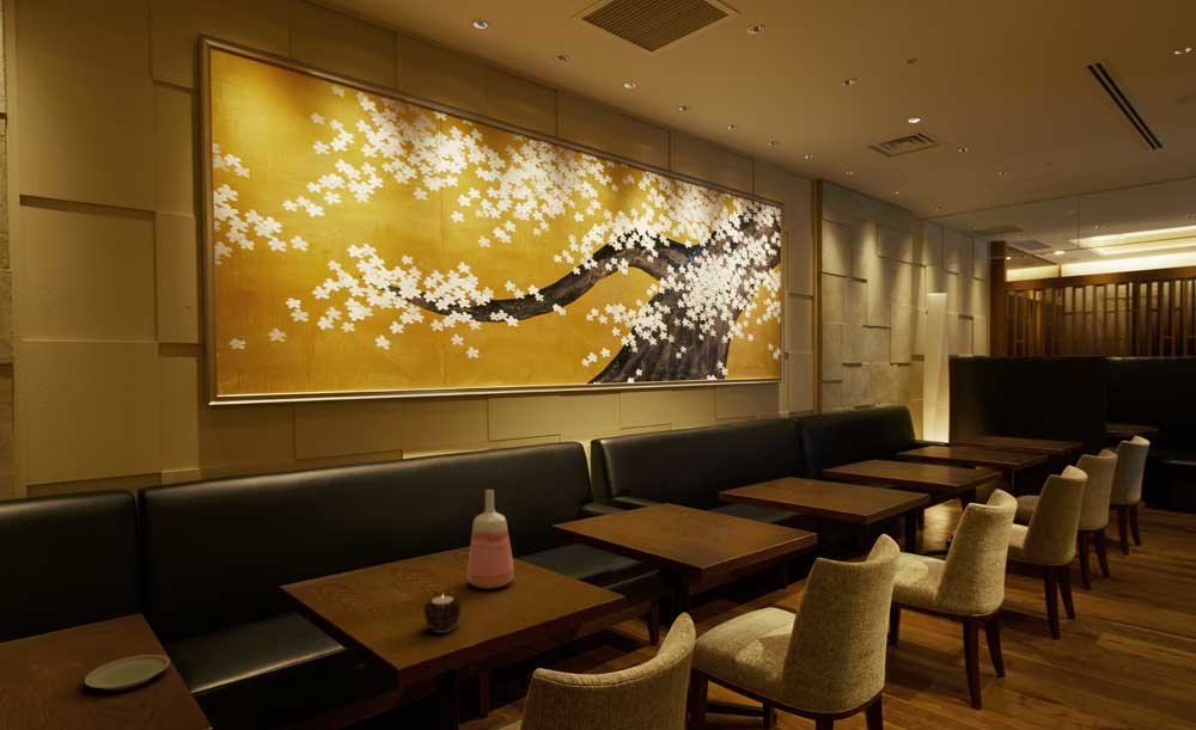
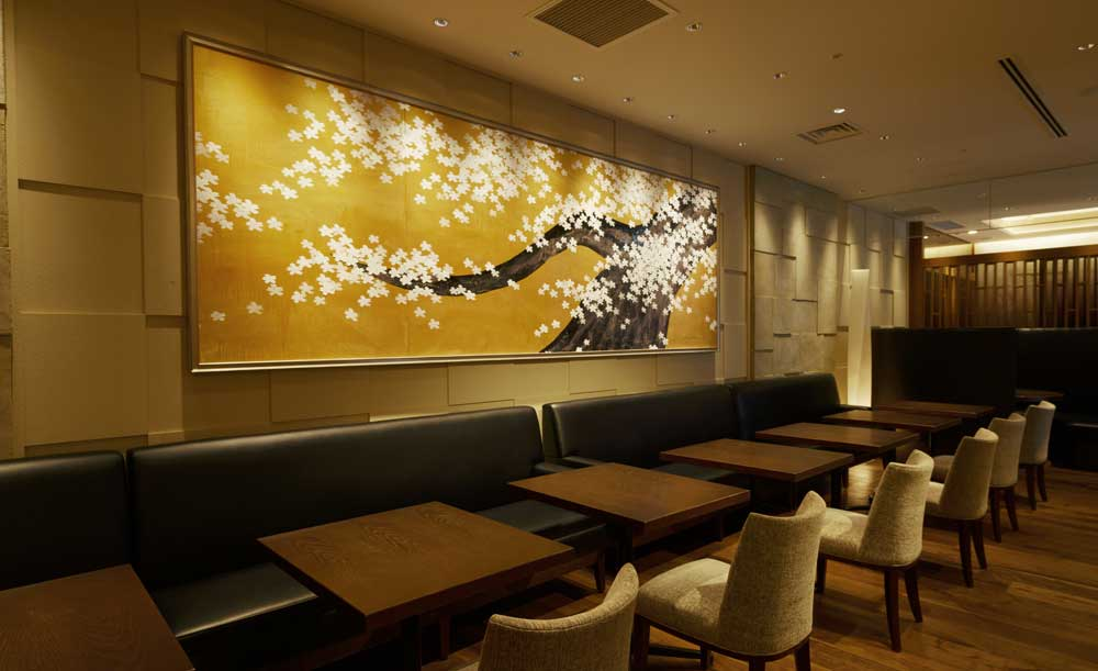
- plate (128, 674)
- candle (443, 611)
- vase (490, 536)
